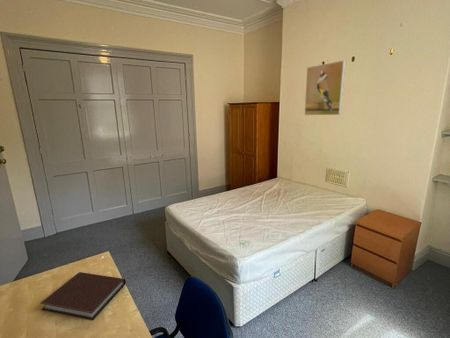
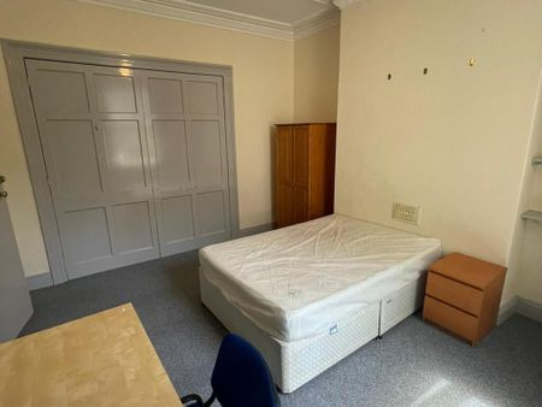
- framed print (323, 90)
- notebook (85, 292)
